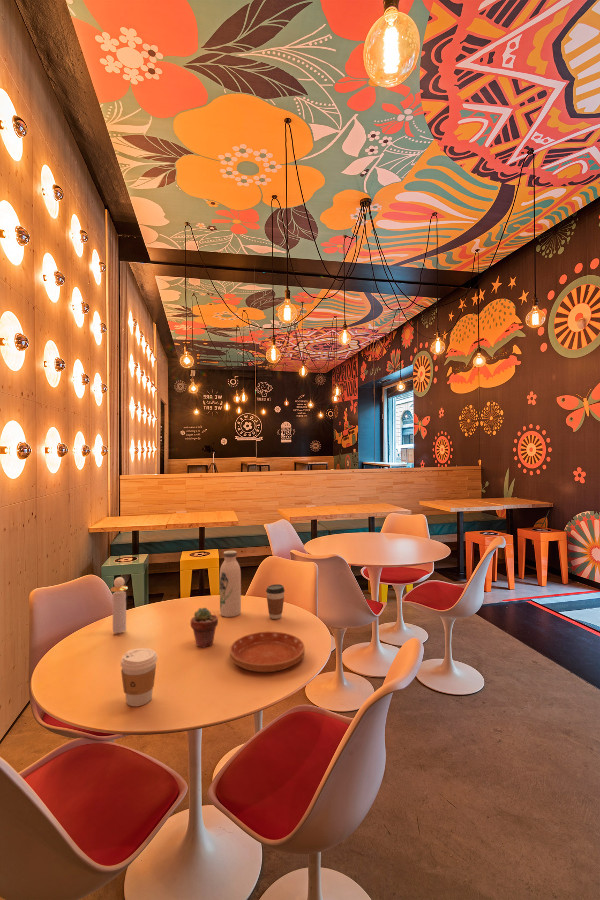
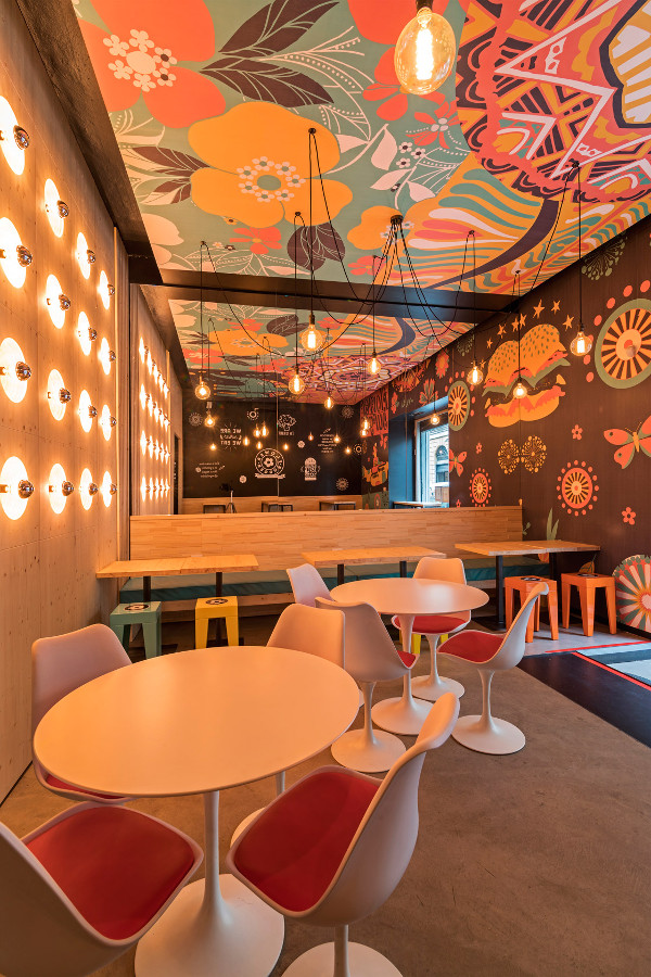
- coffee cup (275, 601)
- coffee cup (139, 676)
- potted succulent (204, 625)
- water bottle (230, 582)
- saucer (267, 652)
- perfume bottle (119, 604)
